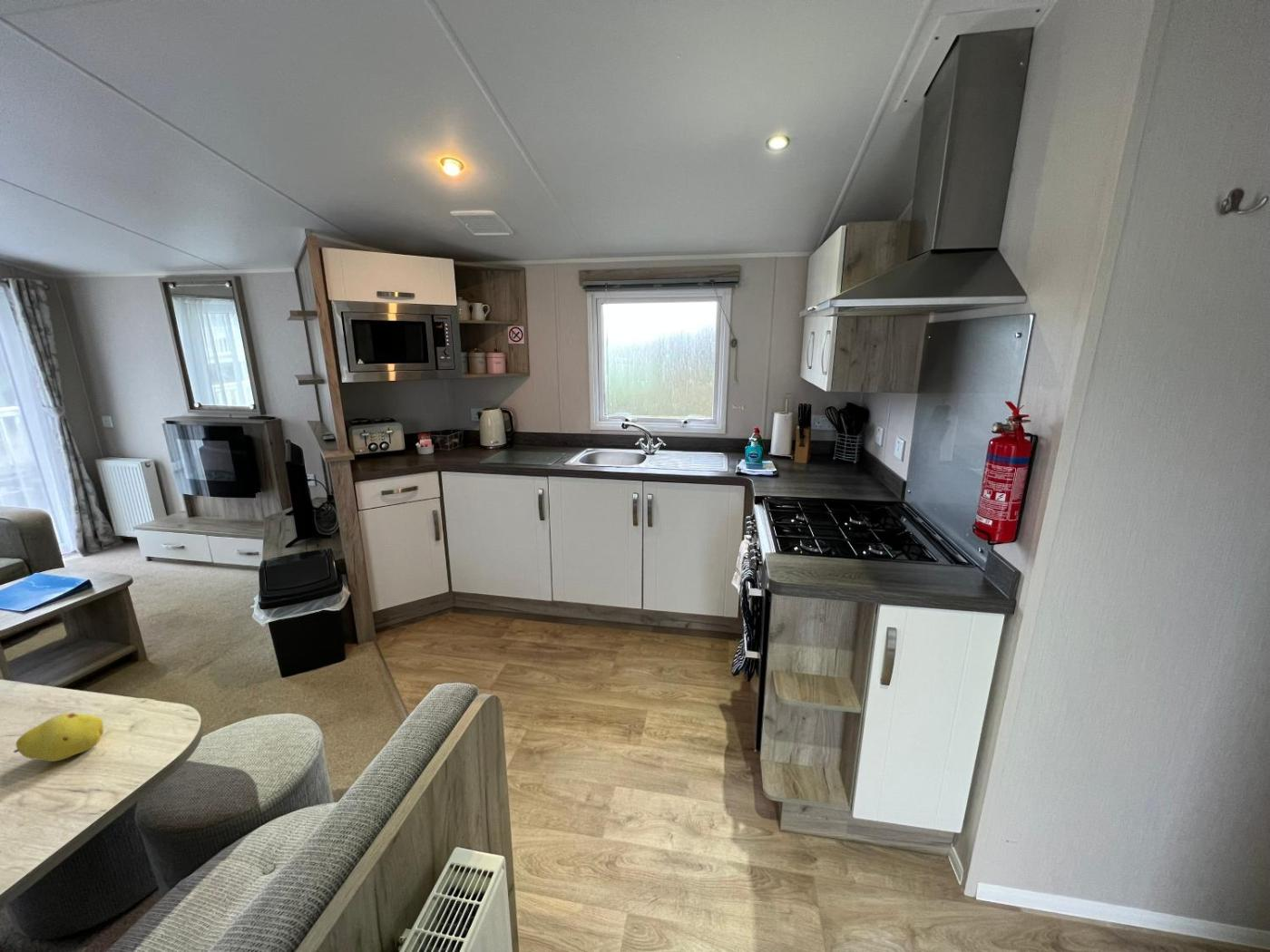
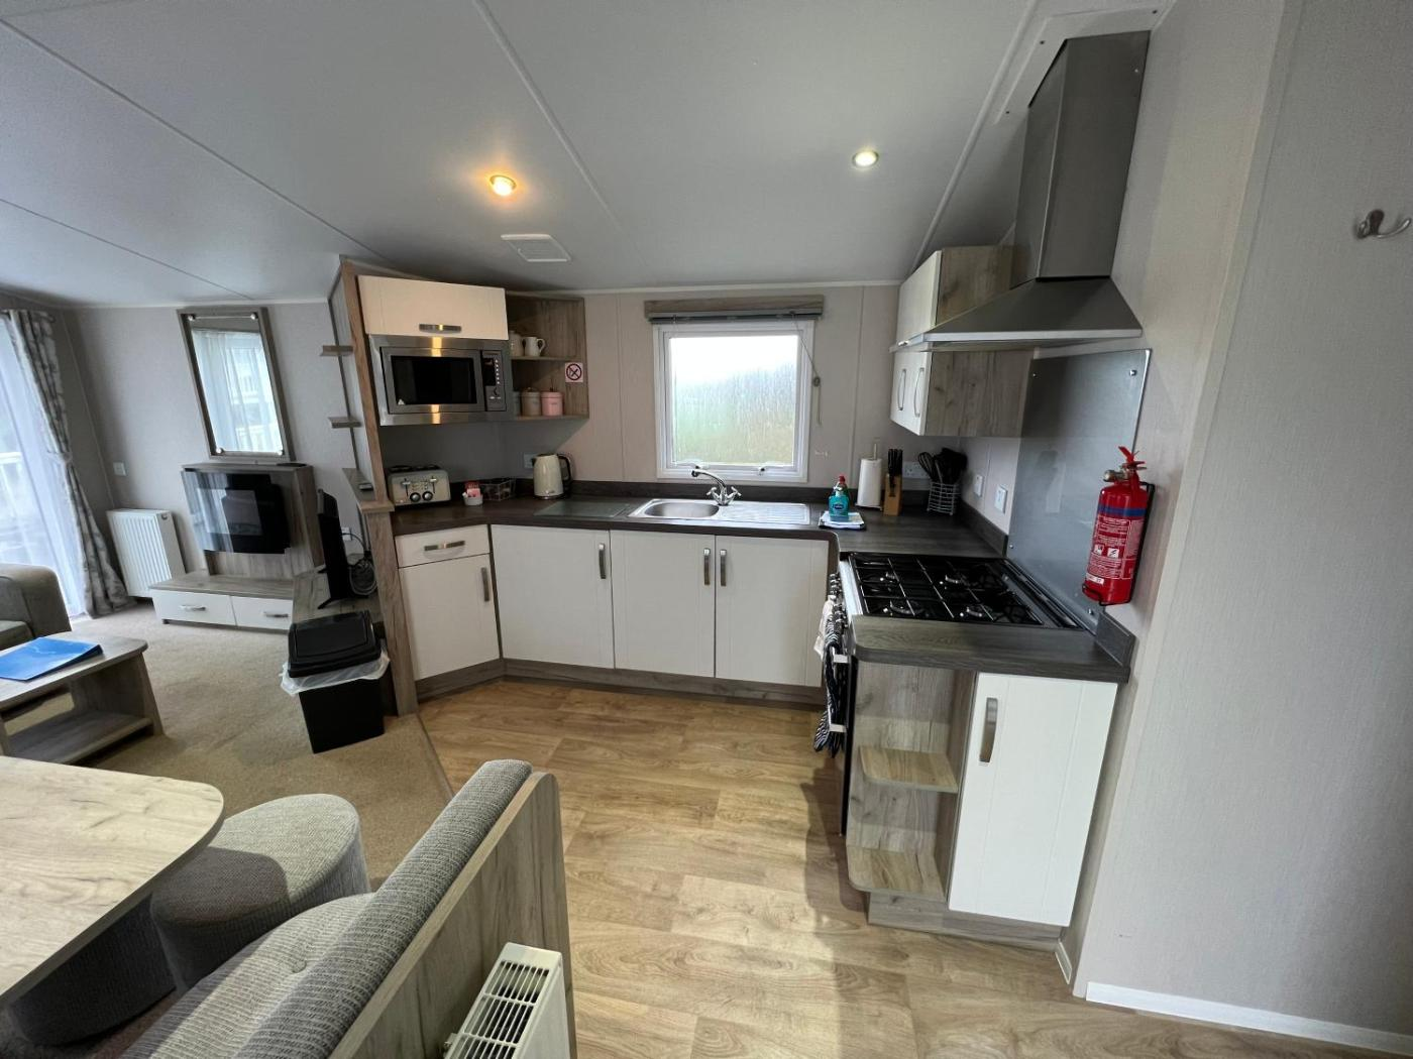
- fruit (60, 736)
